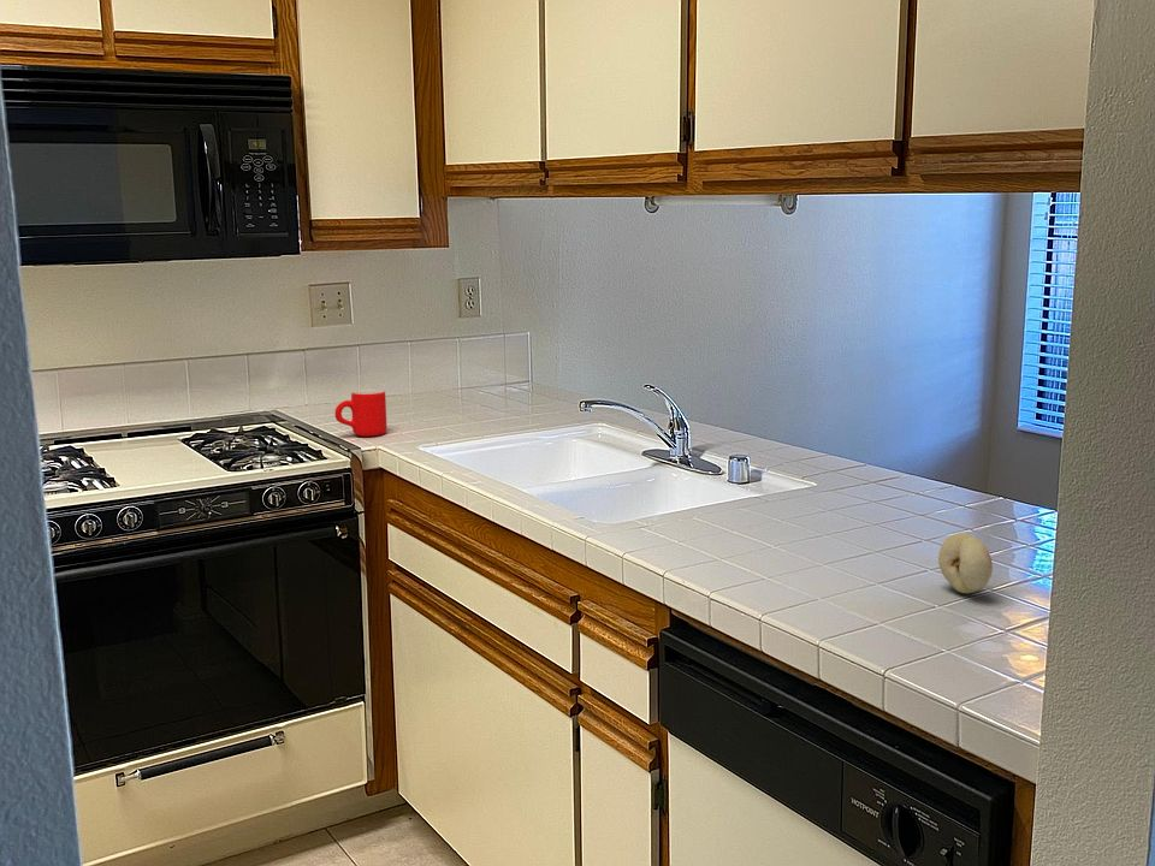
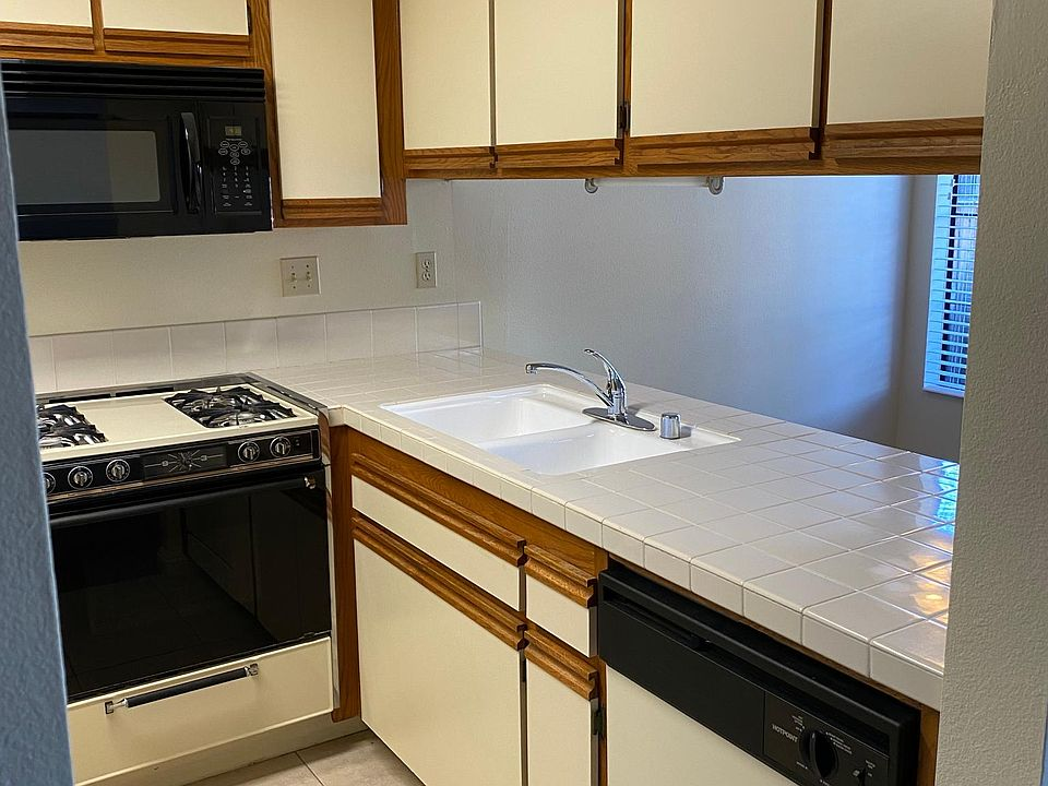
- mug (360, 414)
- fruit (966, 564)
